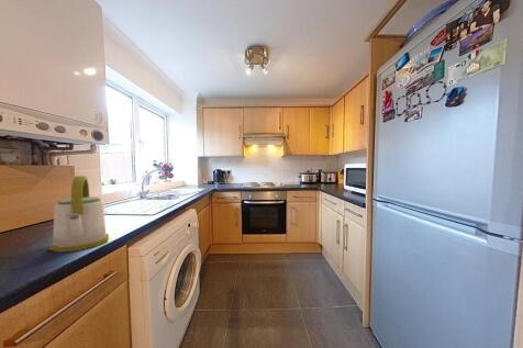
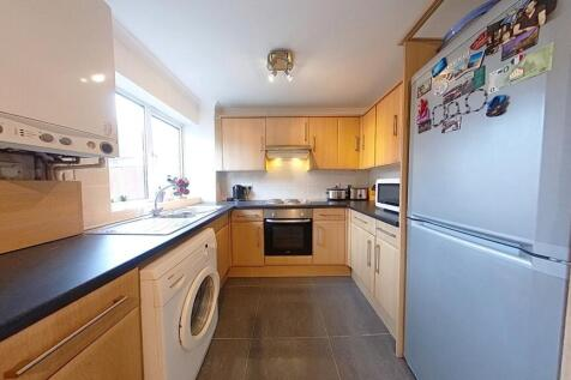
- kettle (79, 210)
